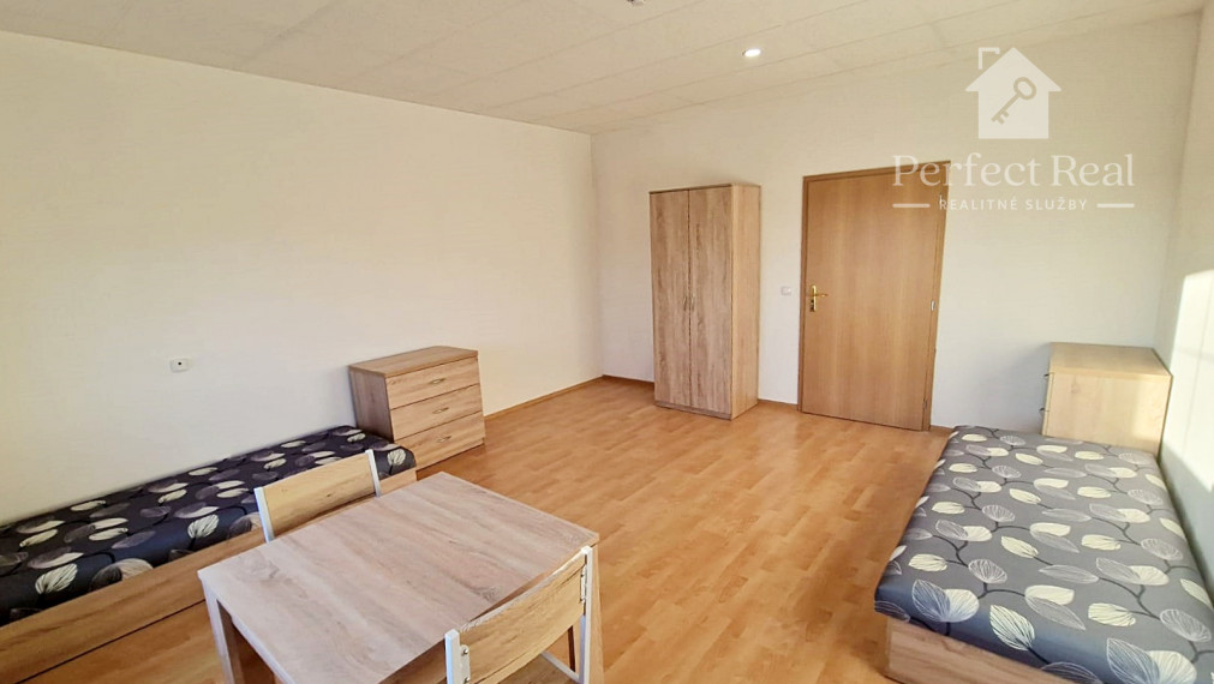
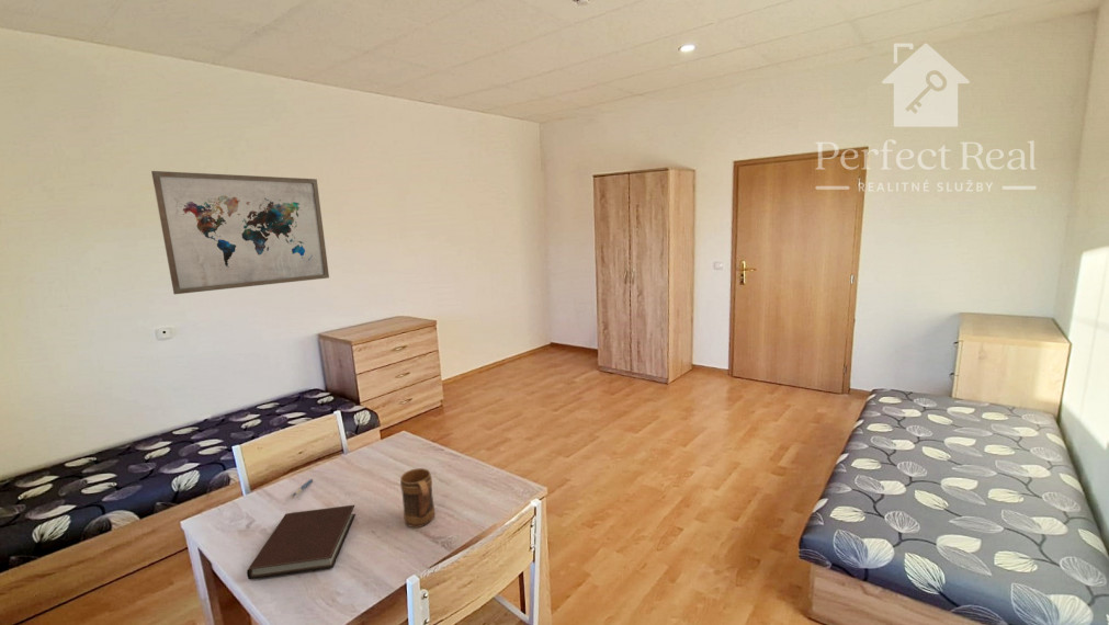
+ pen (303, 487)
+ notebook (306, 538)
+ mug (420, 500)
+ wall art (251, 231)
